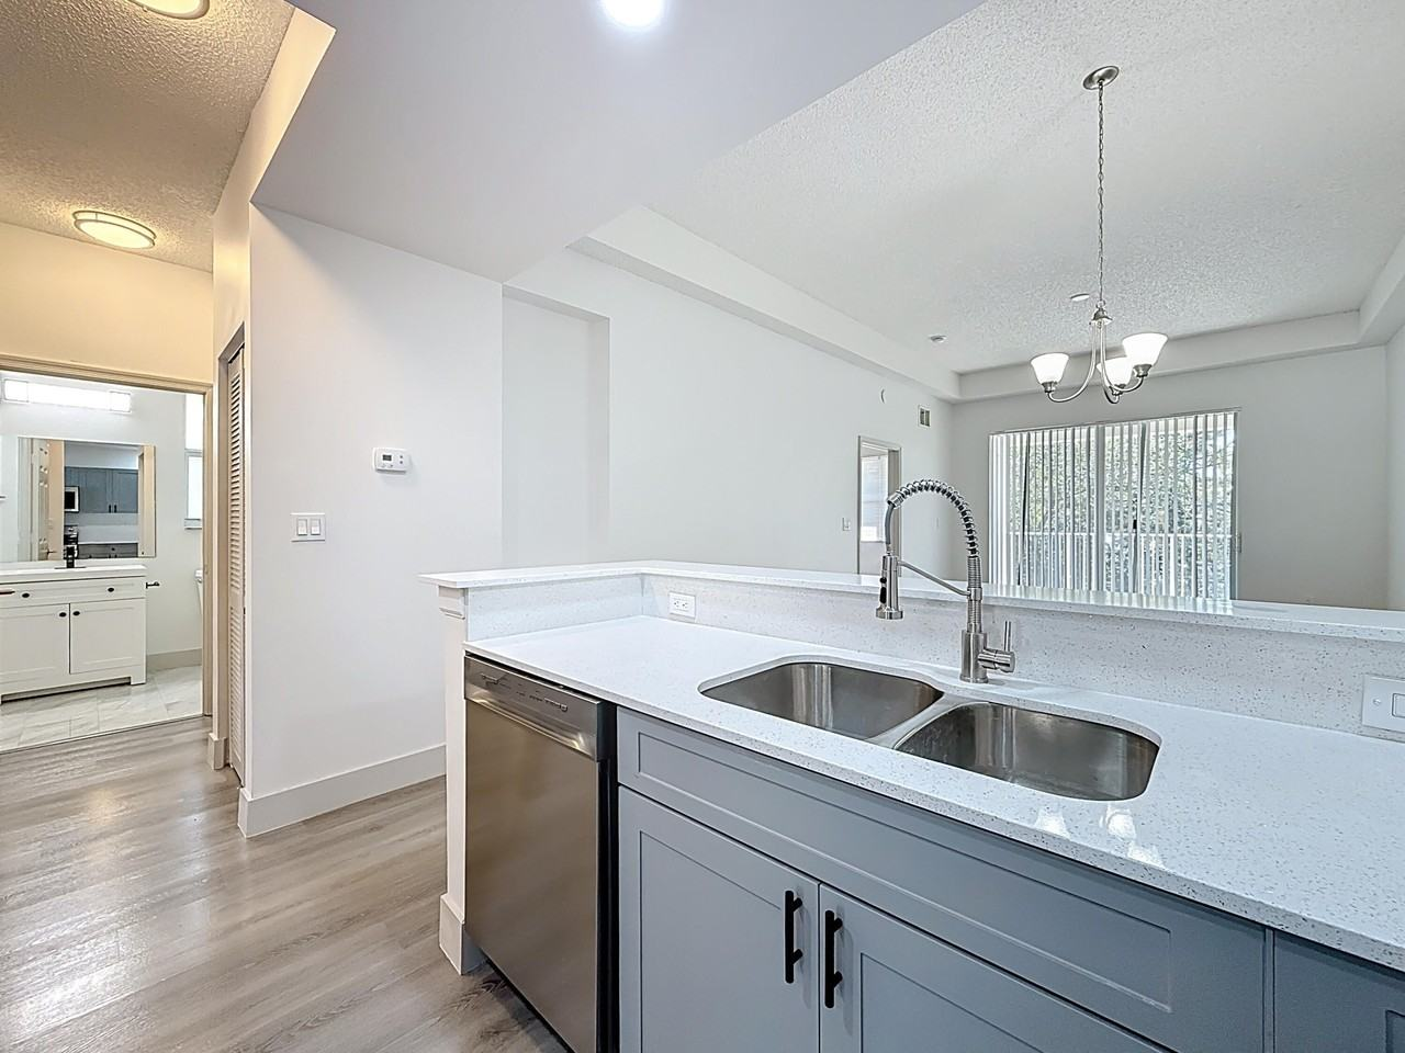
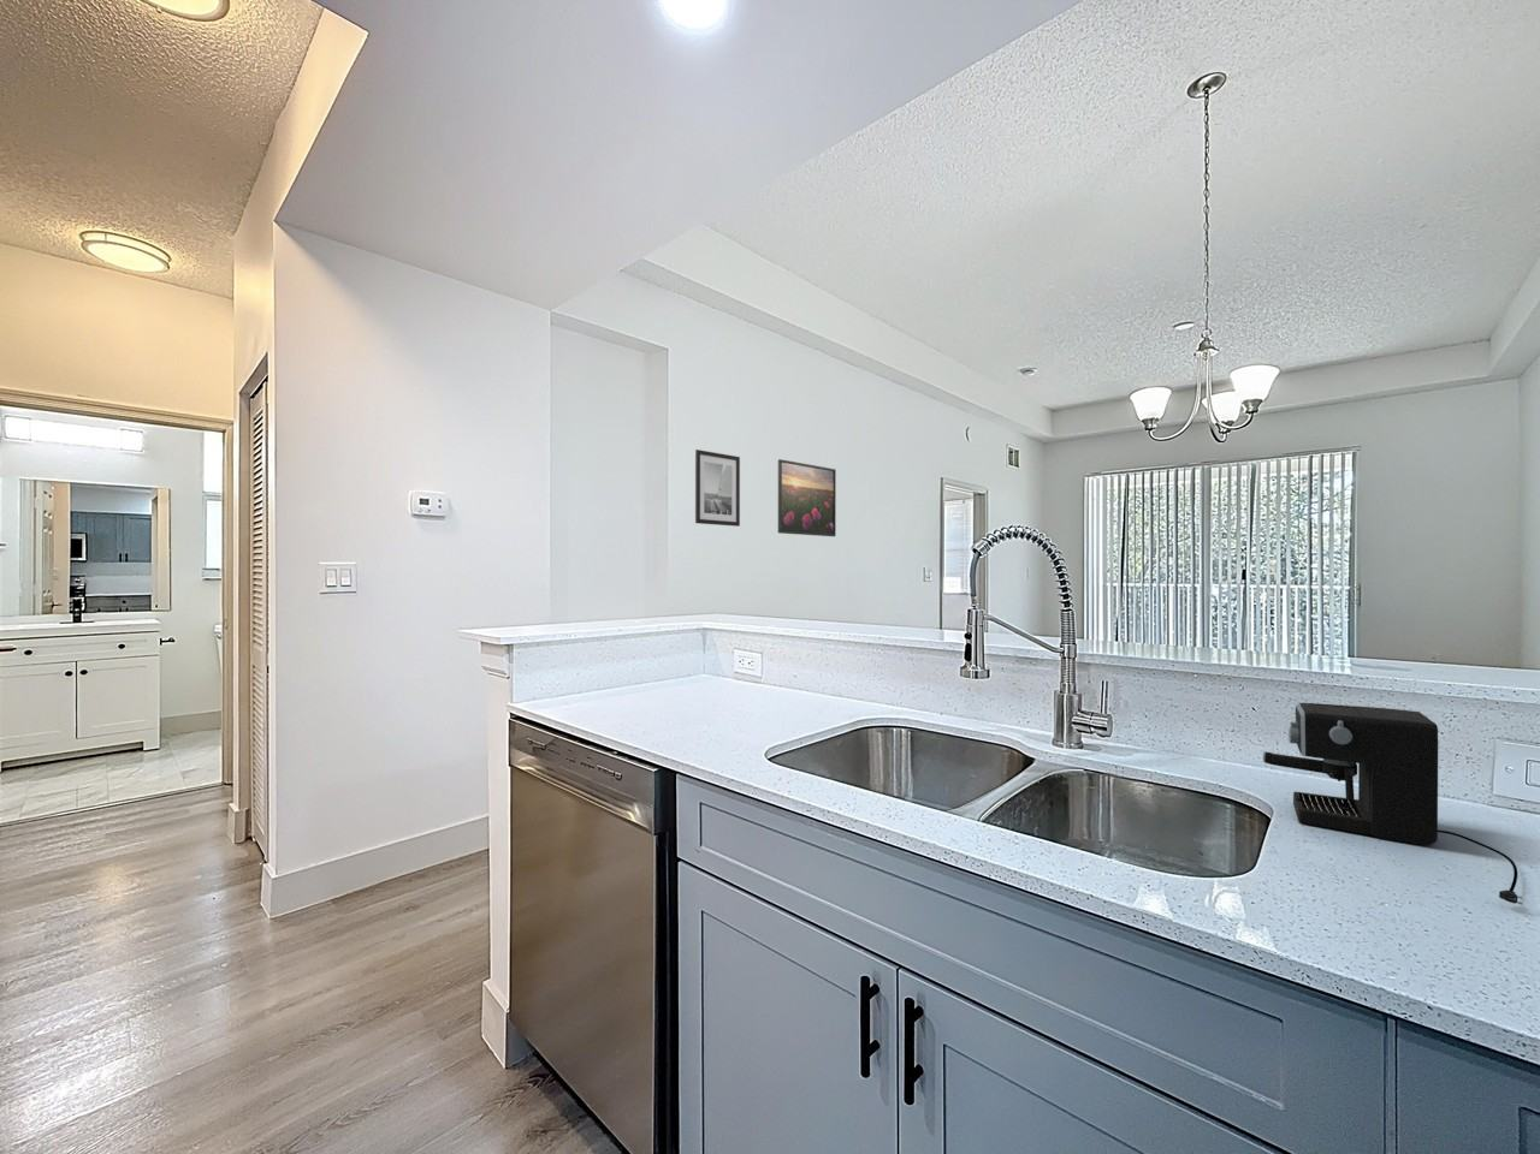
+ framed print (808, 499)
+ coffee maker (1380, 784)
+ wall art (717, 489)
